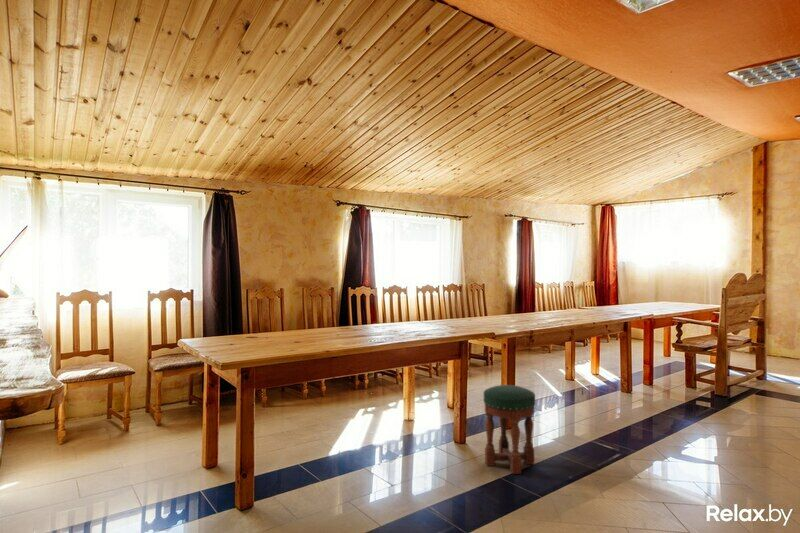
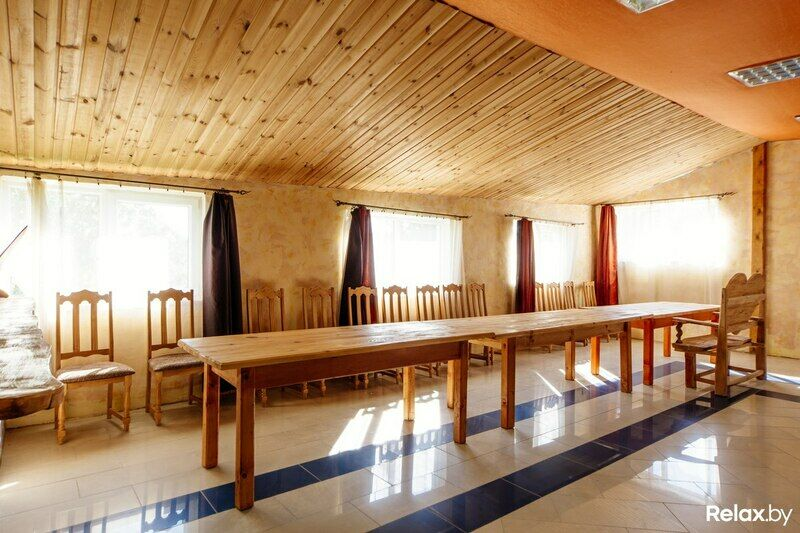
- stool (506, 425)
